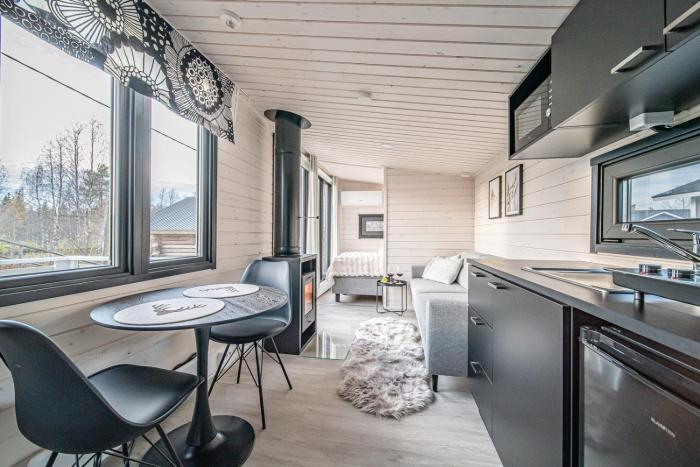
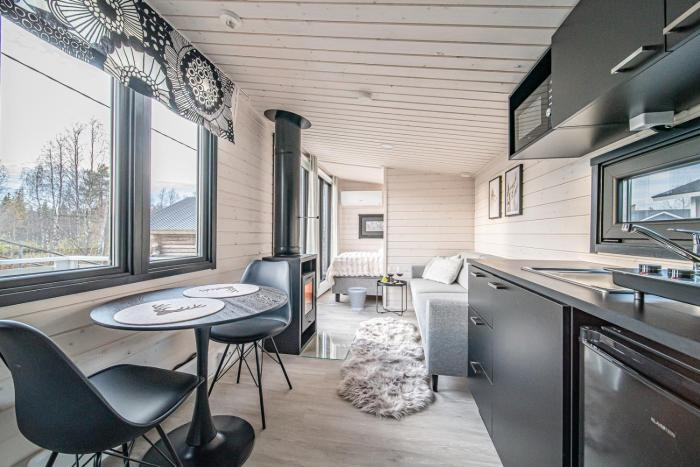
+ wastebasket (357, 298)
